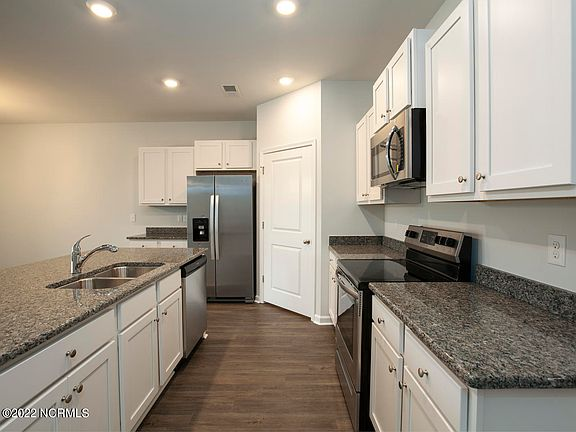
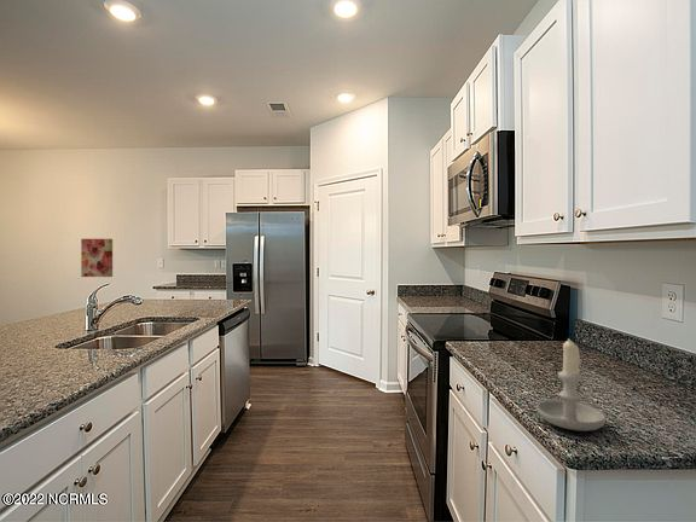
+ wall art (97, 257)
+ candle (569, 381)
